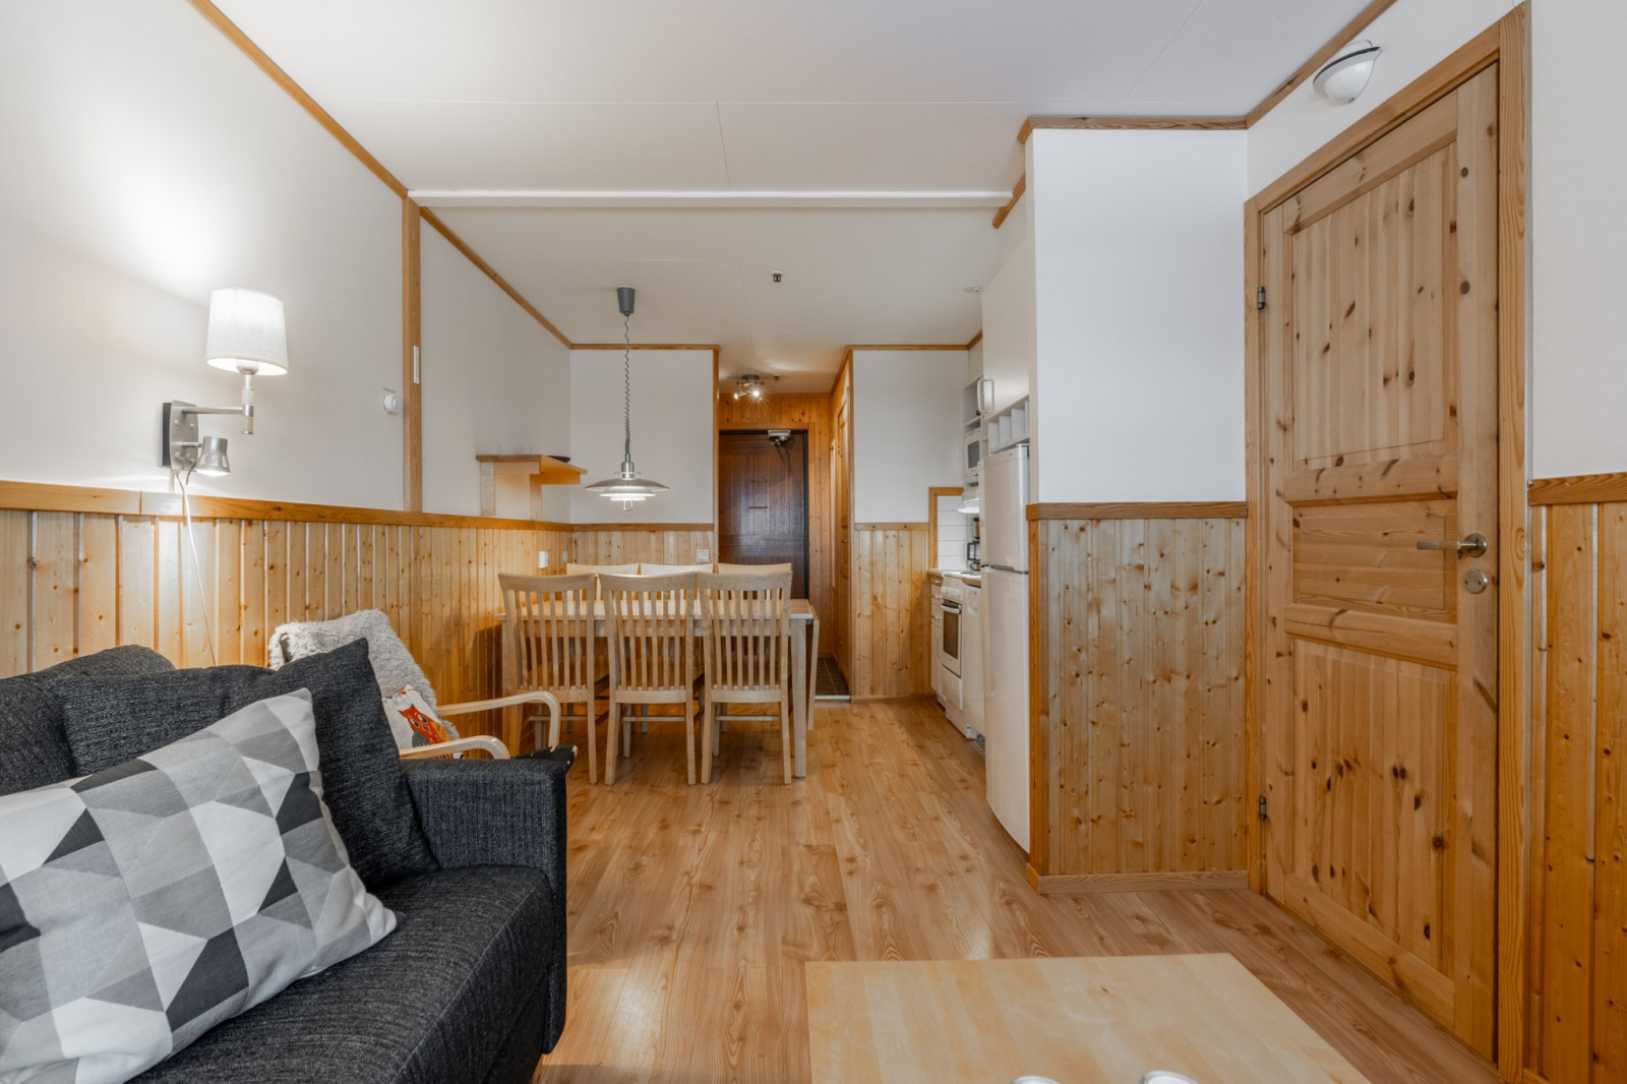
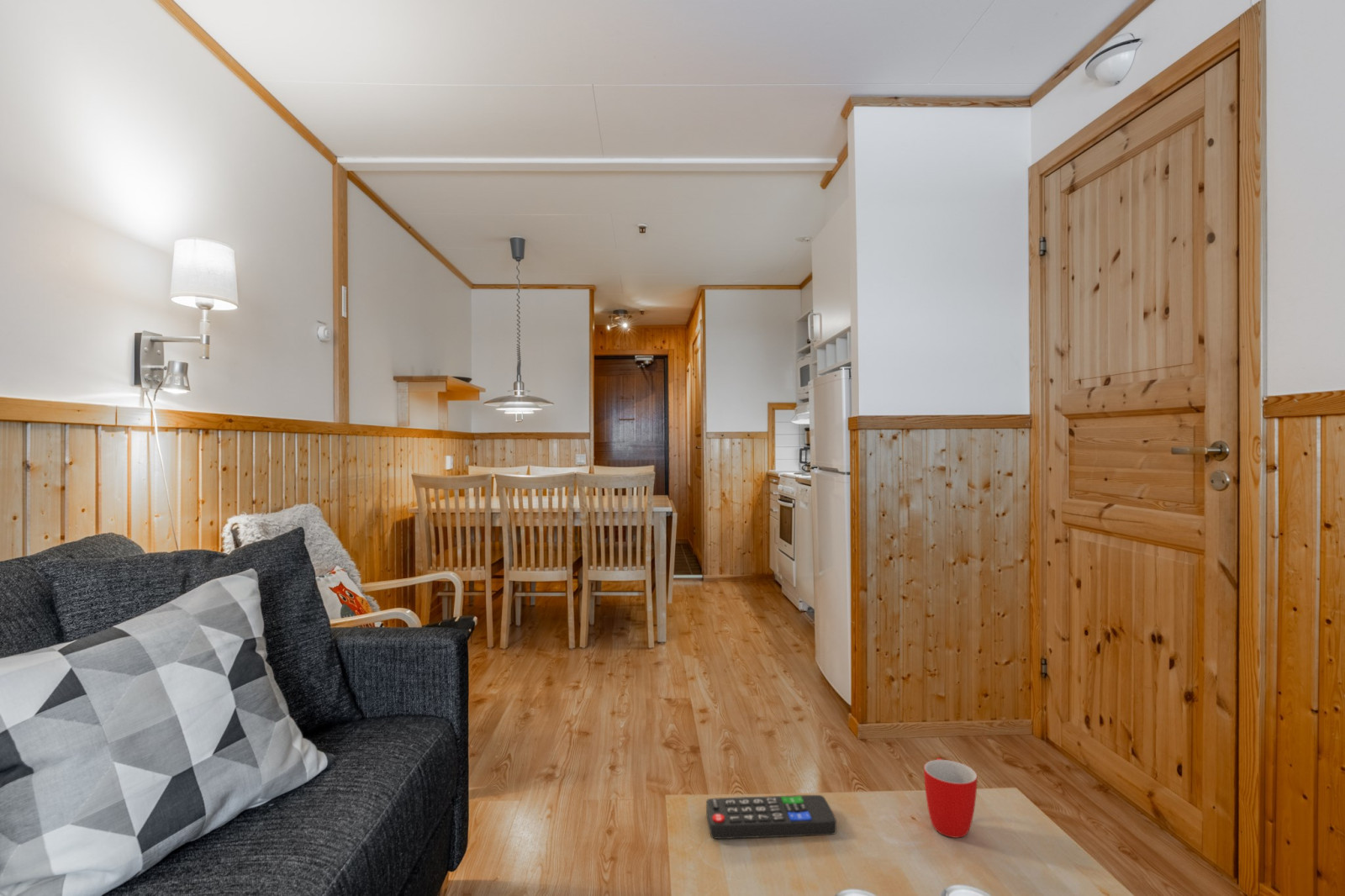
+ remote control (769, 814)
+ mug (947, 794)
